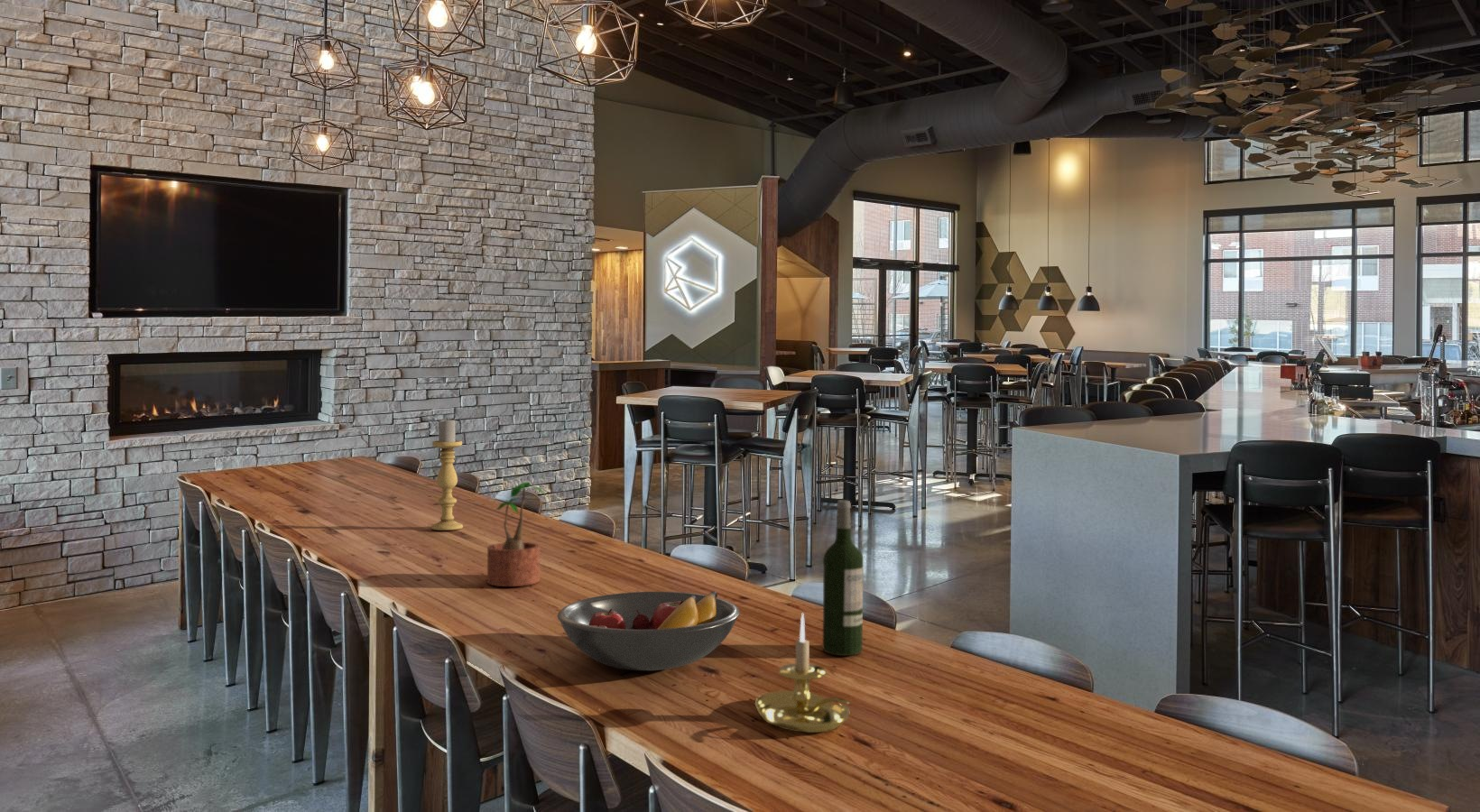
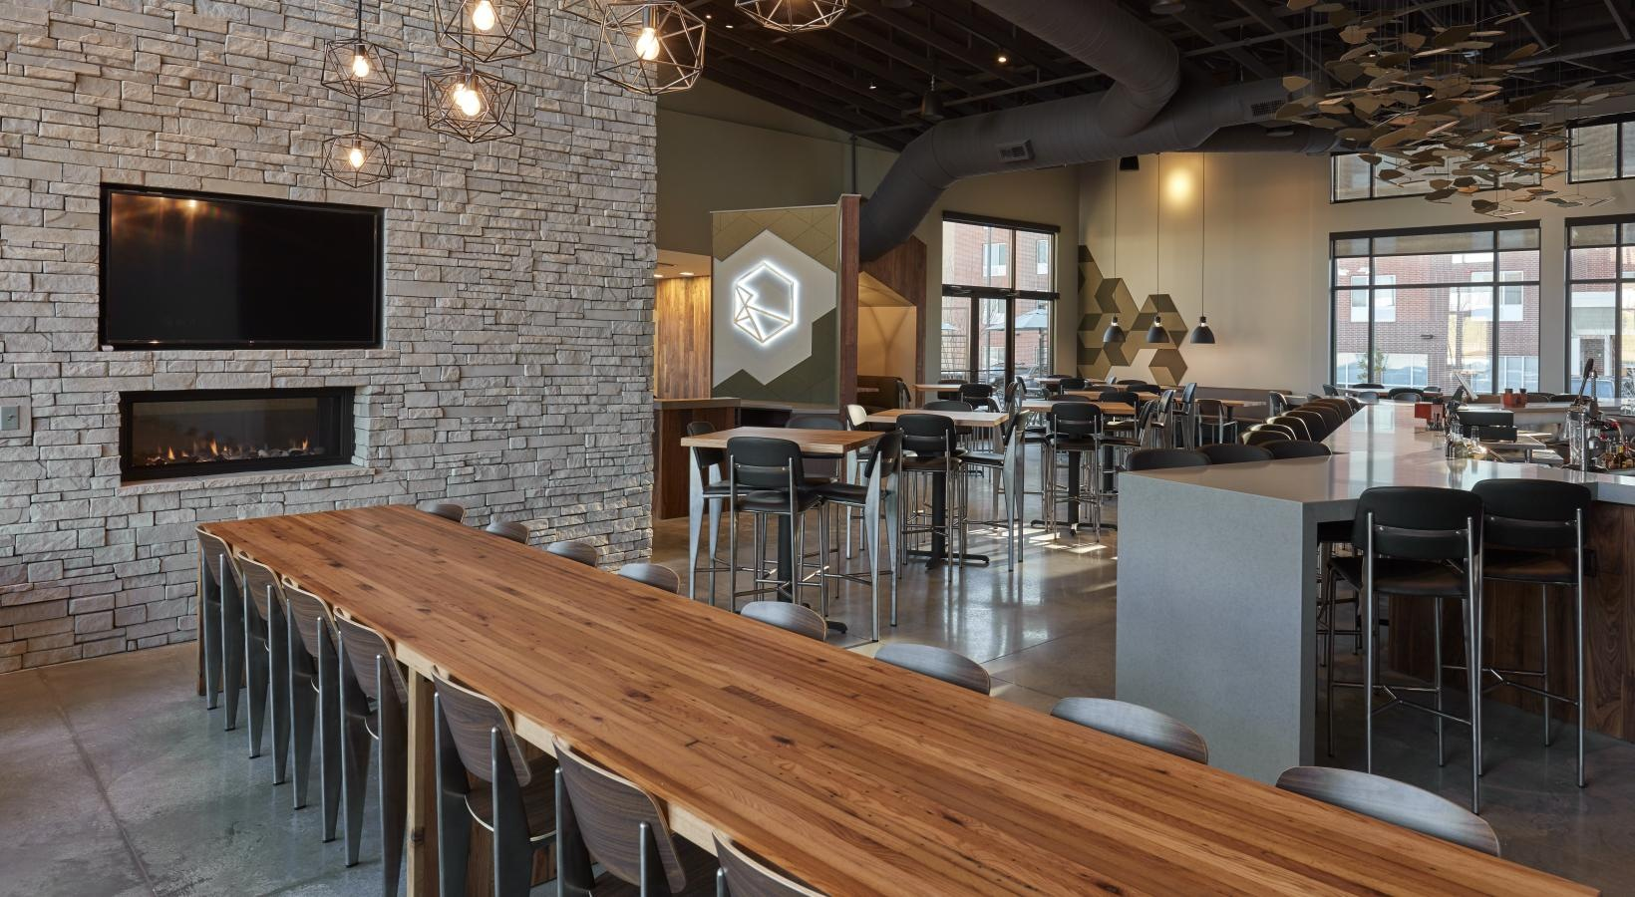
- wine bottle (843, 576)
- potted plant (520, 531)
- candle holder (447, 473)
- candle holder (807, 668)
- fruit bowl (649, 628)
